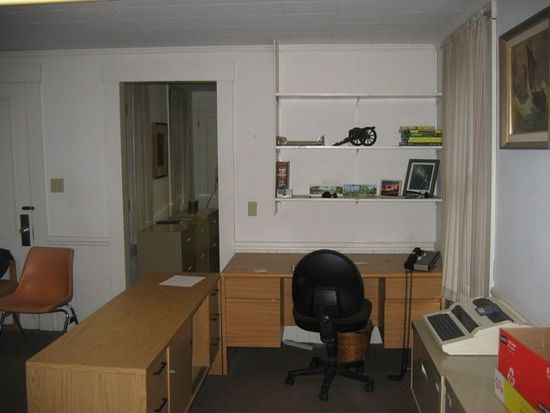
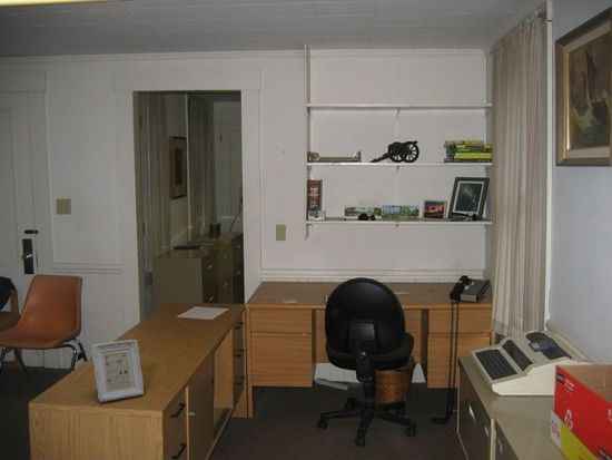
+ picture frame (117, 370)
